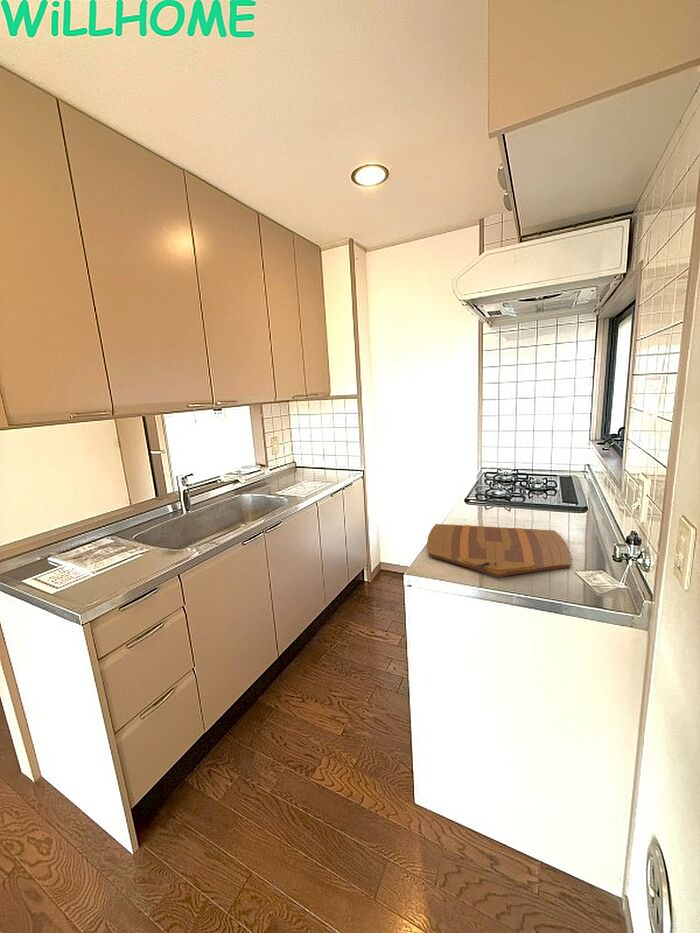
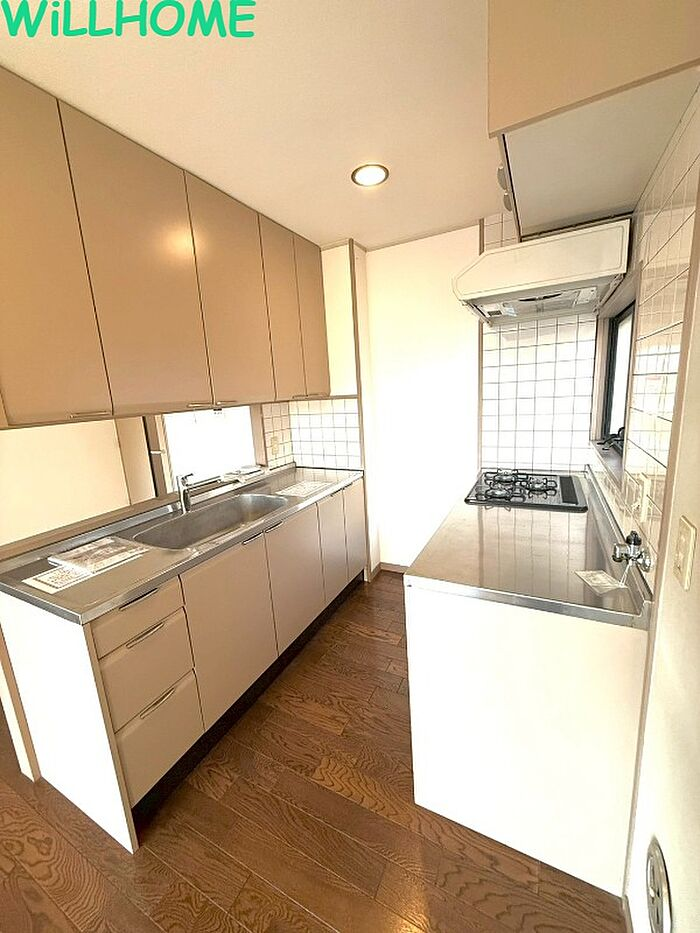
- cutting board (494, 546)
